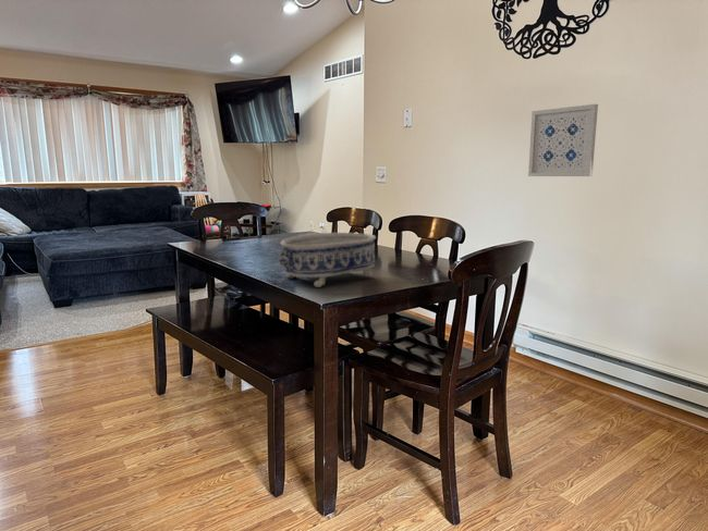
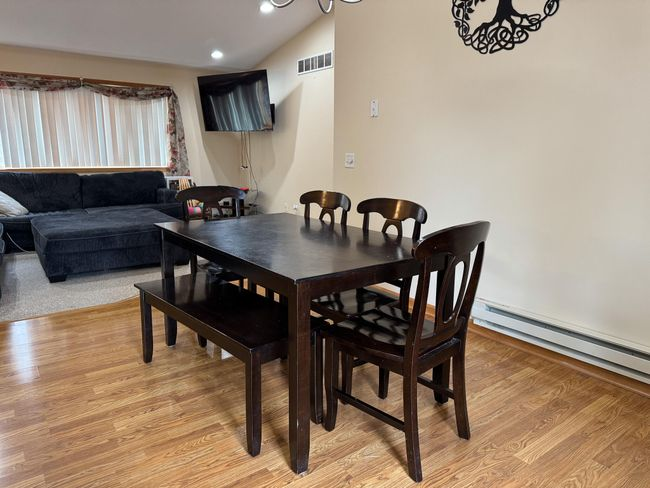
- decorative bowl (330, 257)
- wall art (561, 143)
